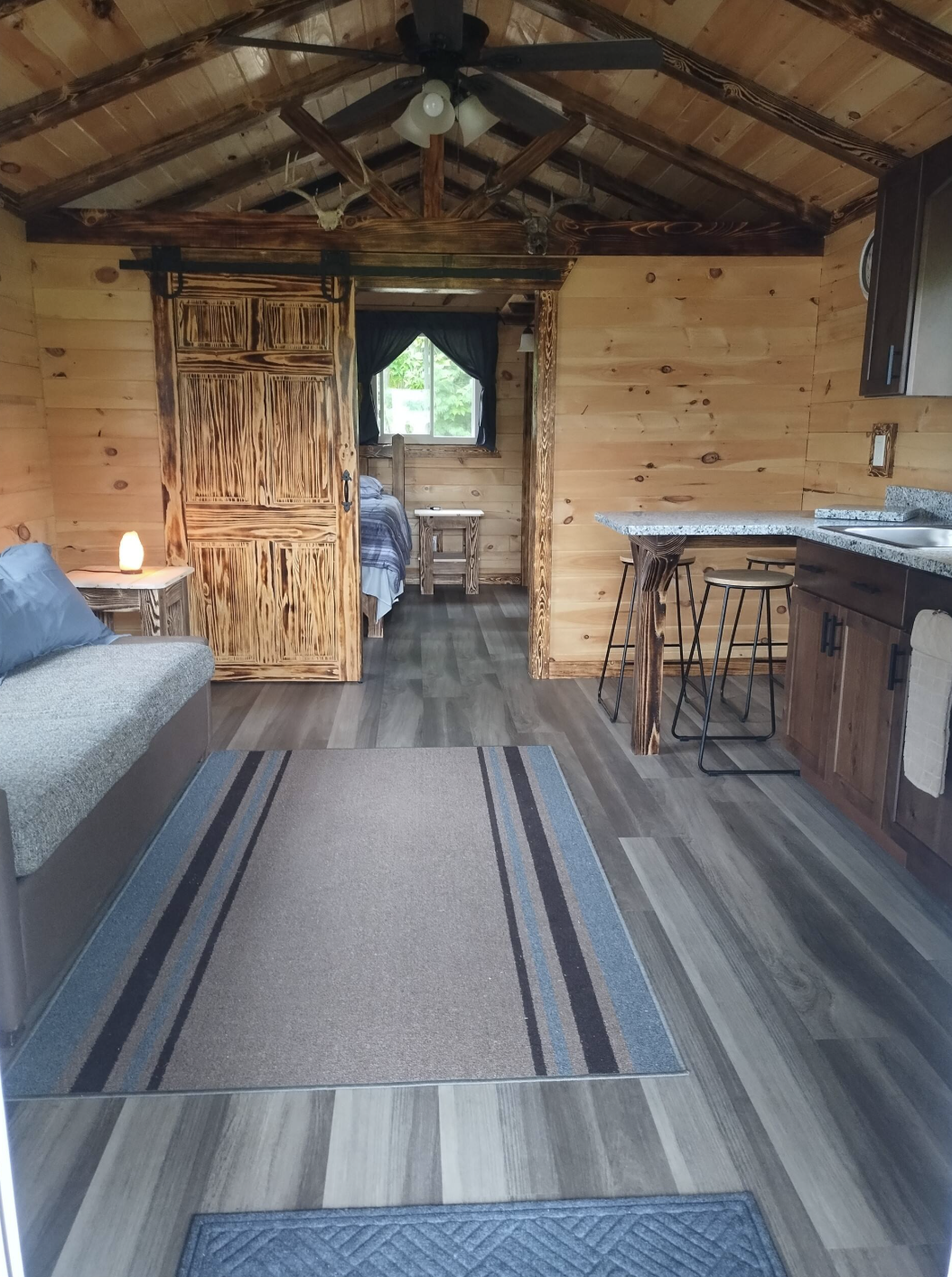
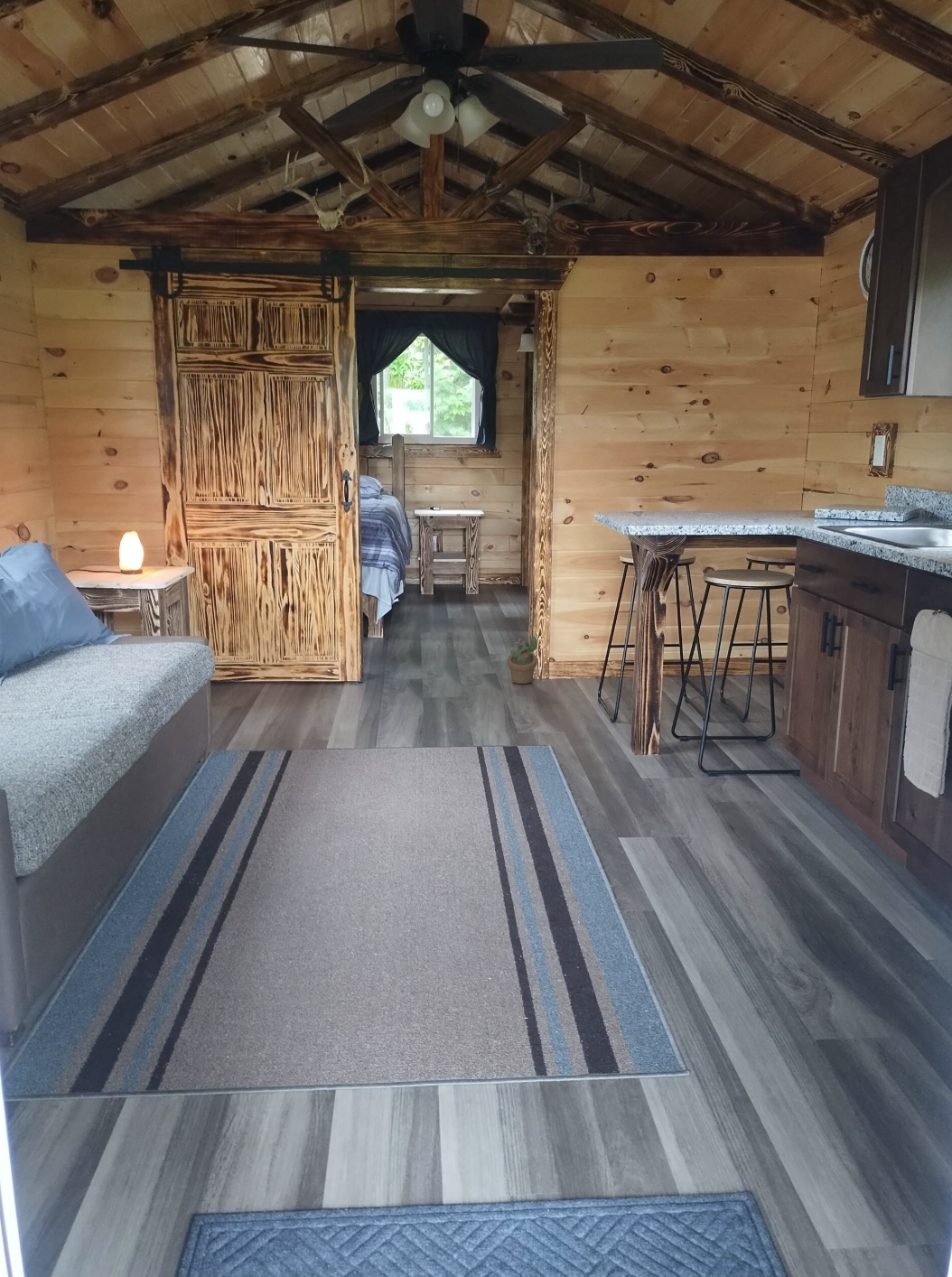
+ decorative plant (522, 659)
